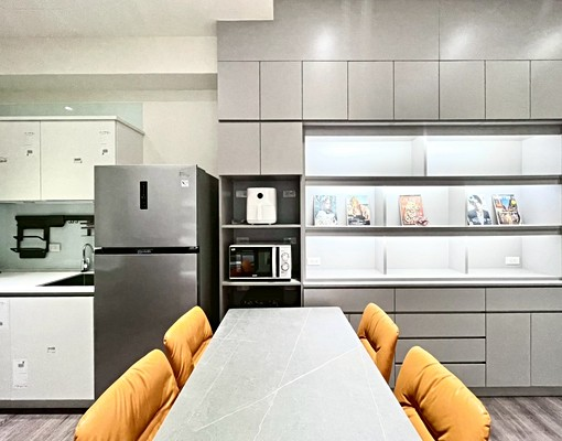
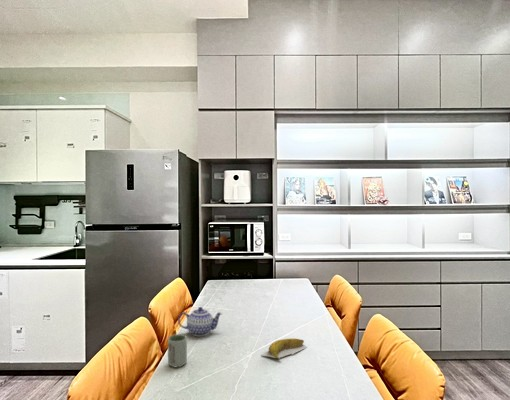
+ banana (284, 346)
+ cup (177, 350)
+ teapot (200, 320)
